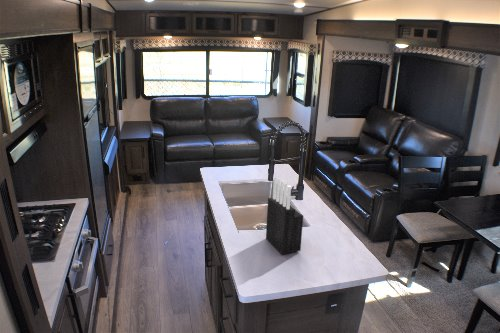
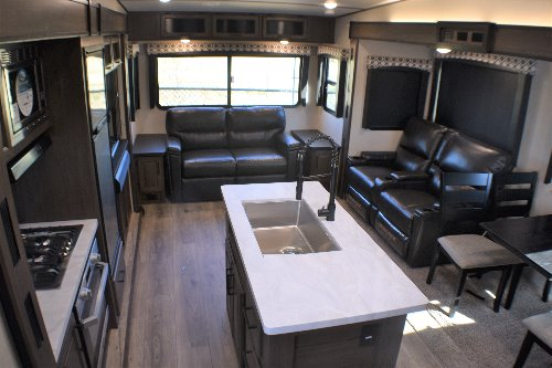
- knife block (286, 213)
